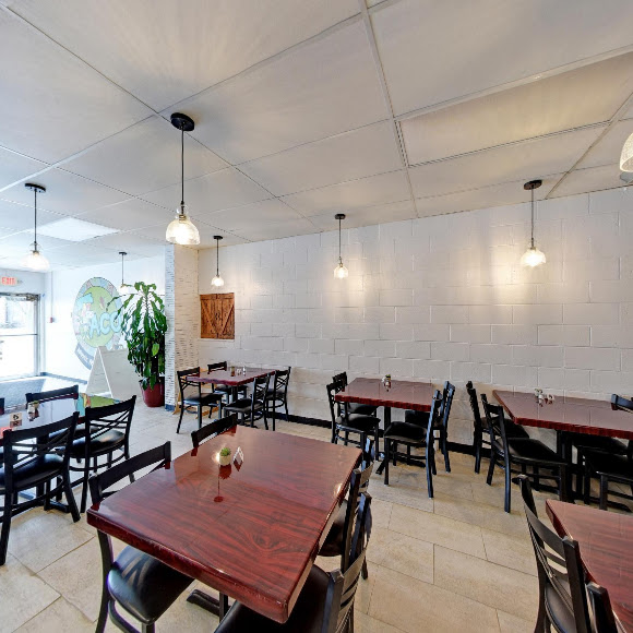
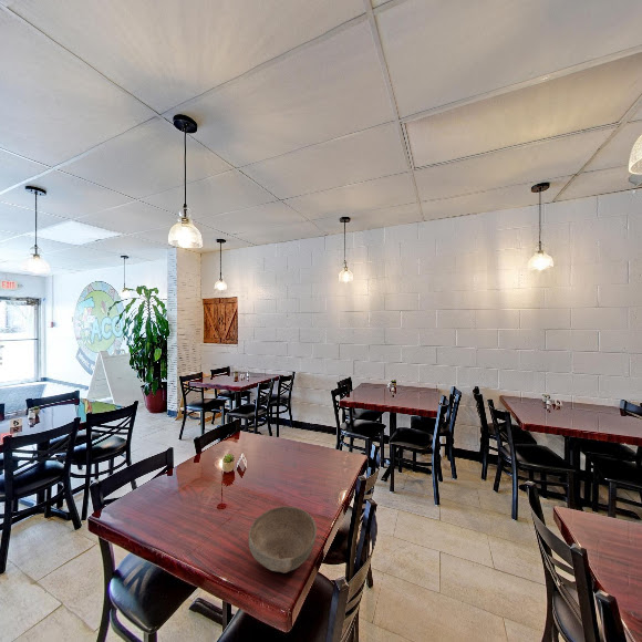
+ bowl (283, 541)
